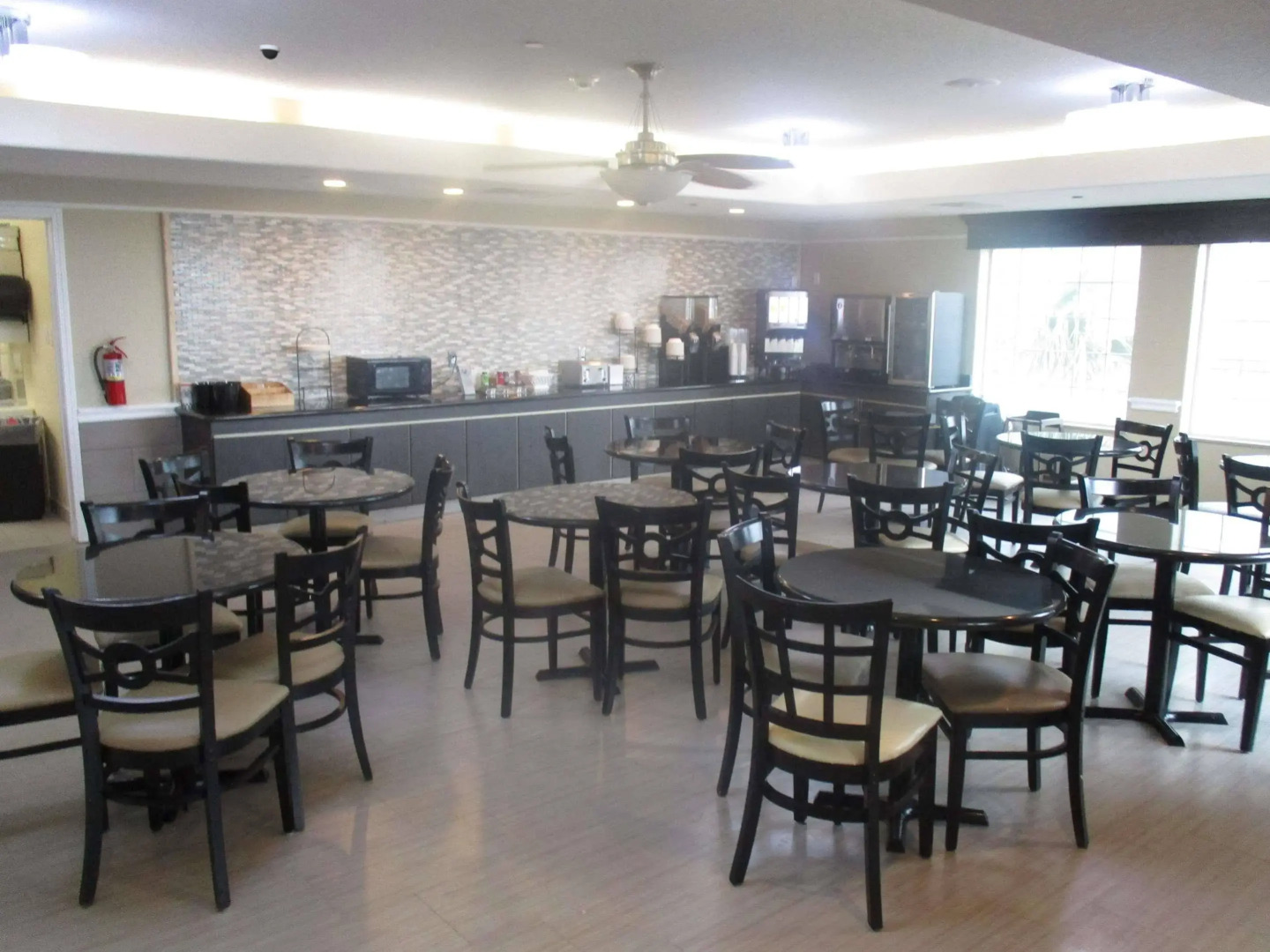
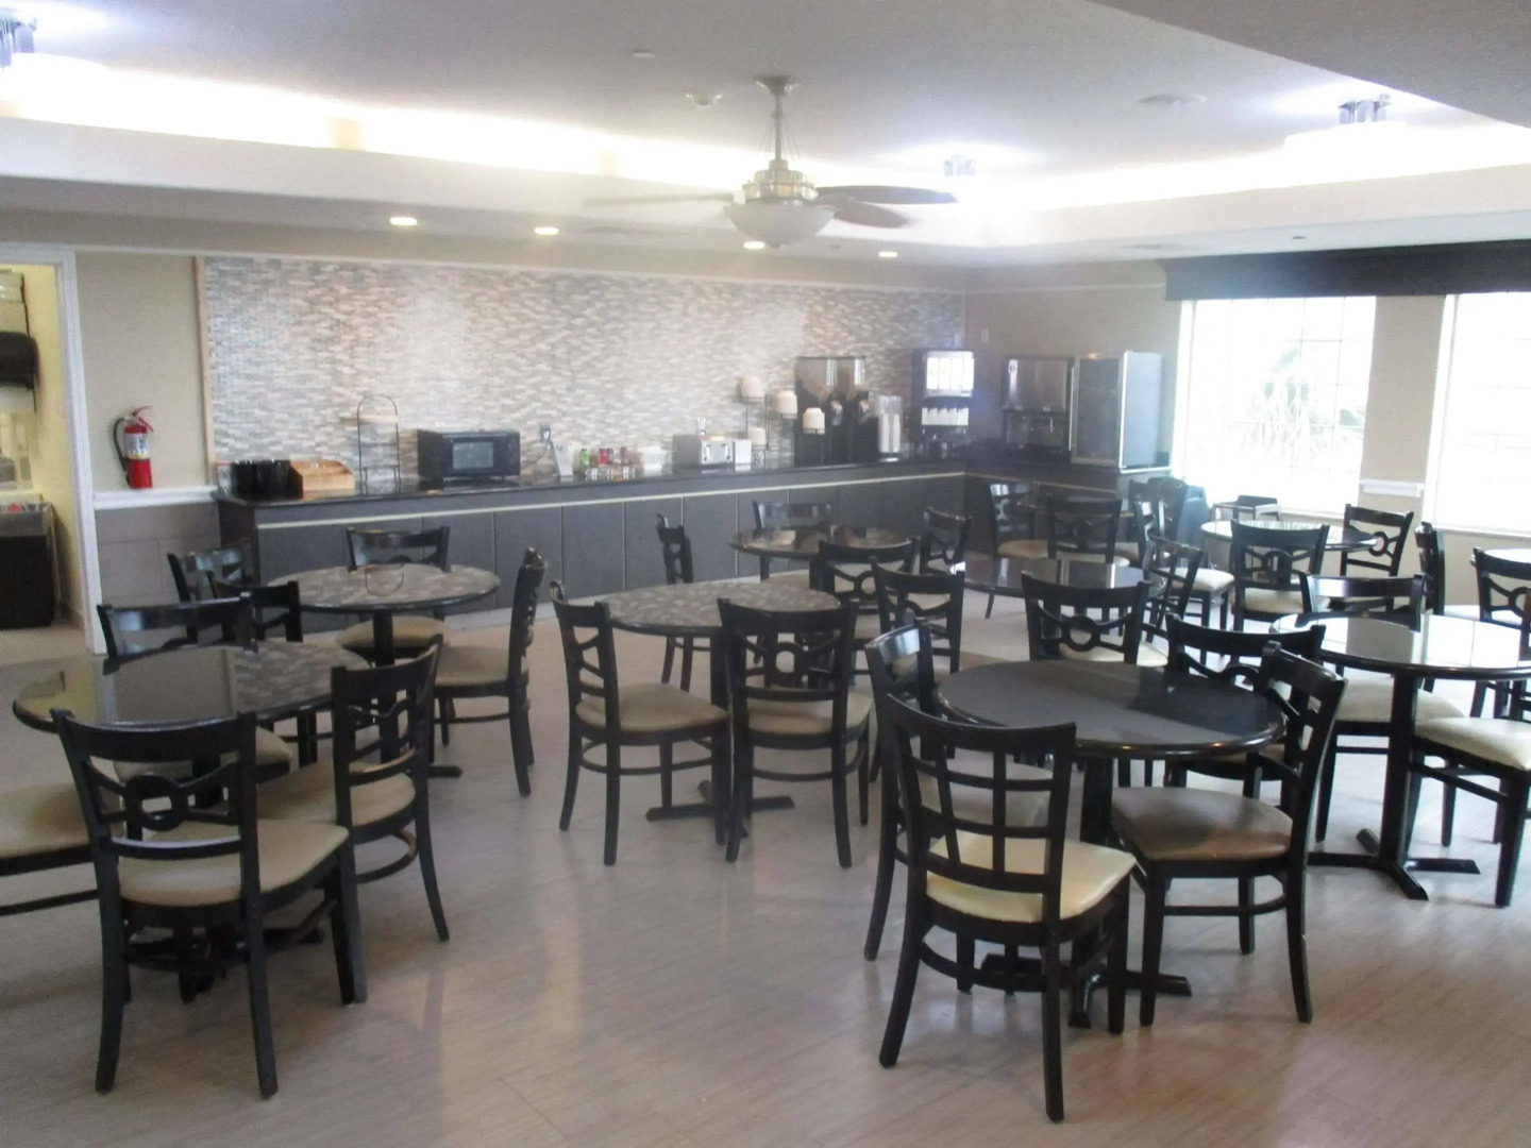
- dome security camera (270, 53)
